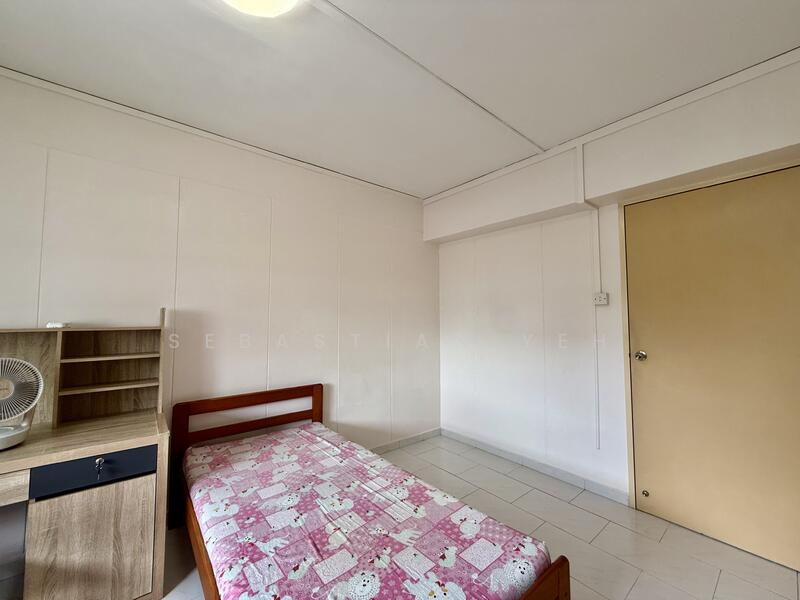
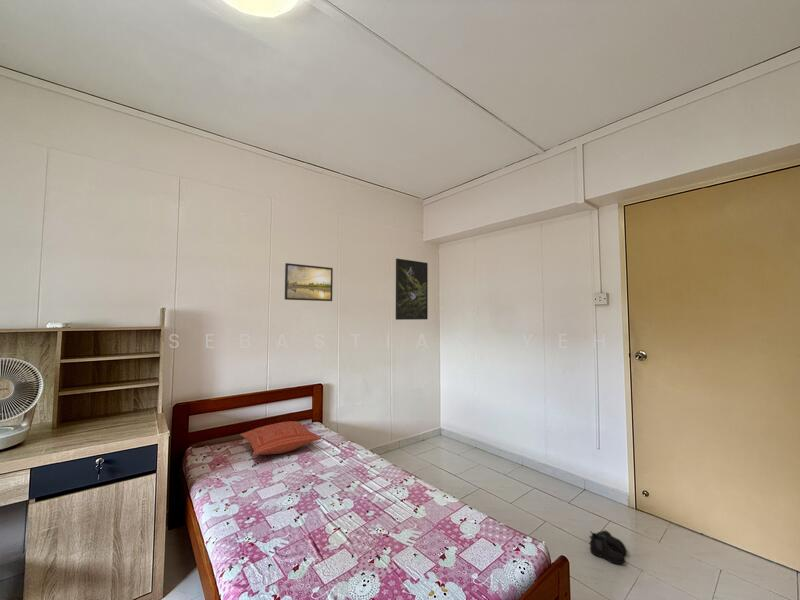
+ boots (607, 539)
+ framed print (412, 290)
+ pillow (279, 436)
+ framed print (309, 283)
